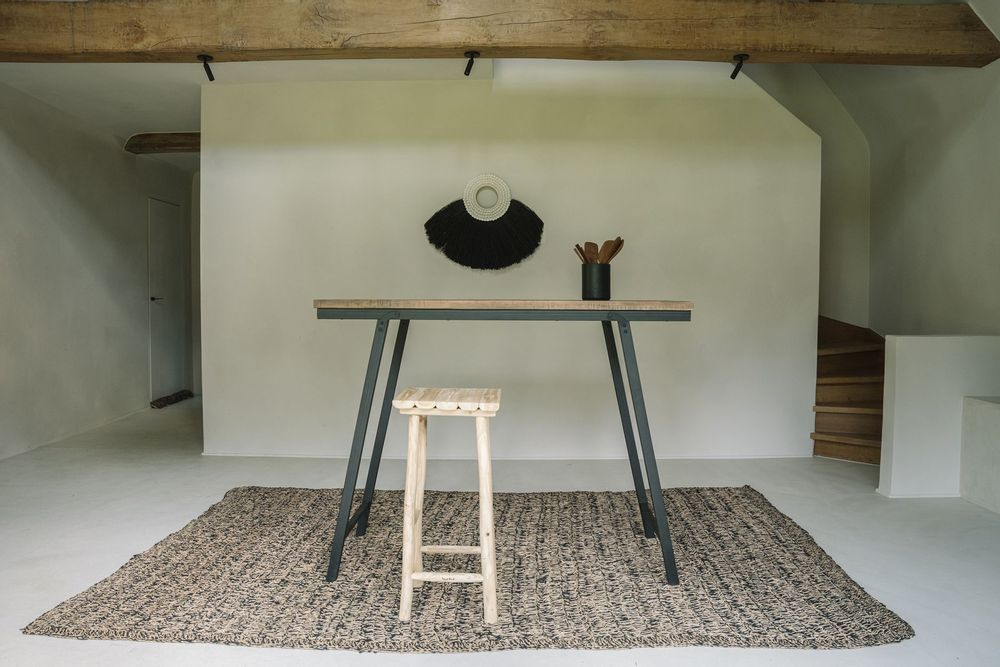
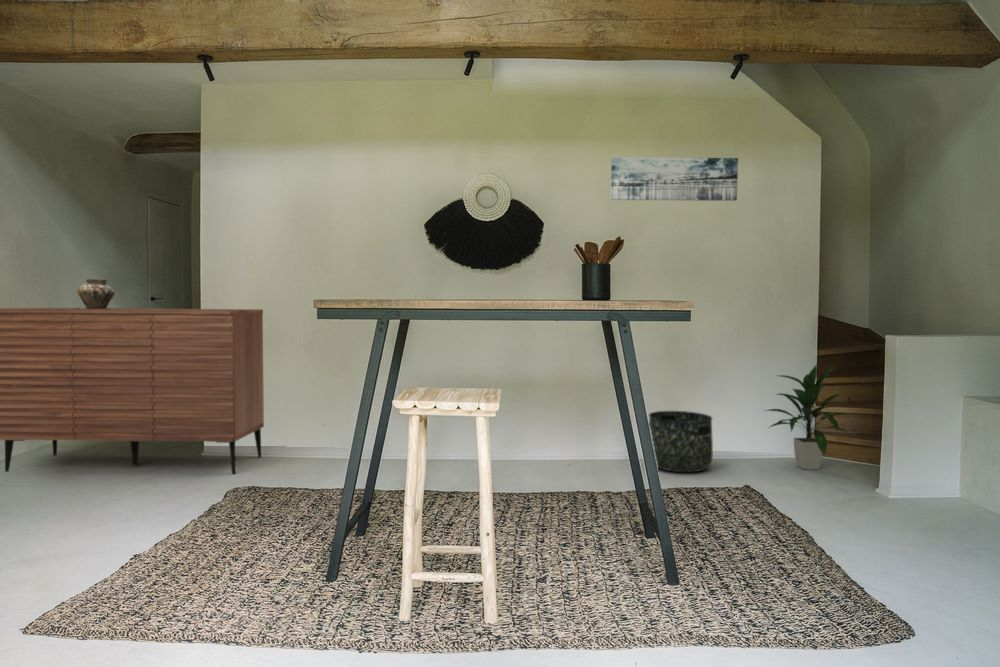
+ wall art (673, 179)
+ basket (679, 441)
+ sideboard (136, 387)
+ indoor plant (808, 416)
+ ceramic vessel (95, 293)
